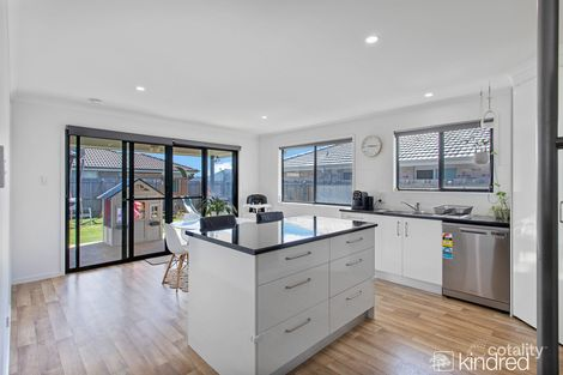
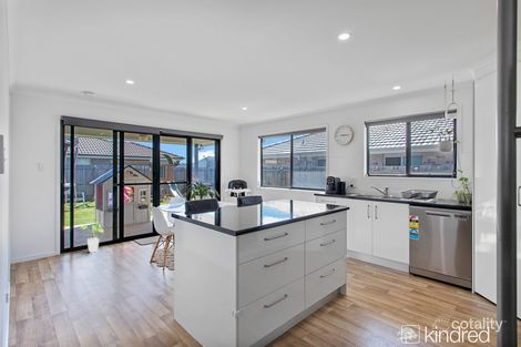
+ house plant (91, 235)
